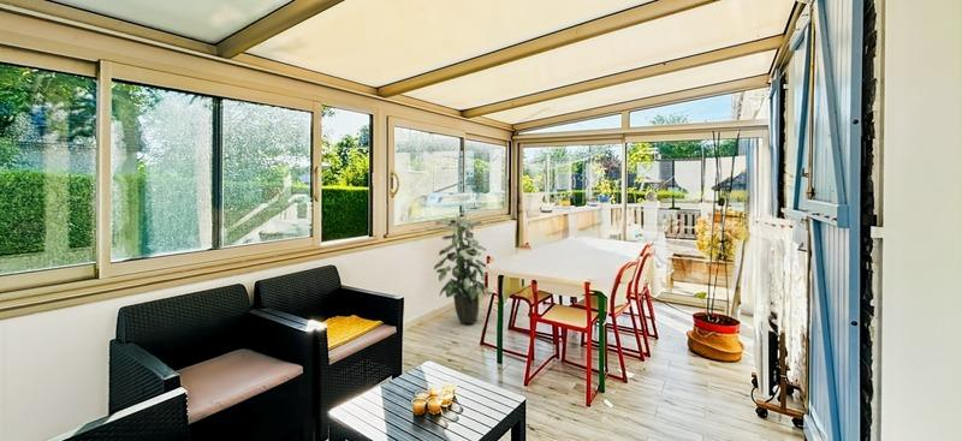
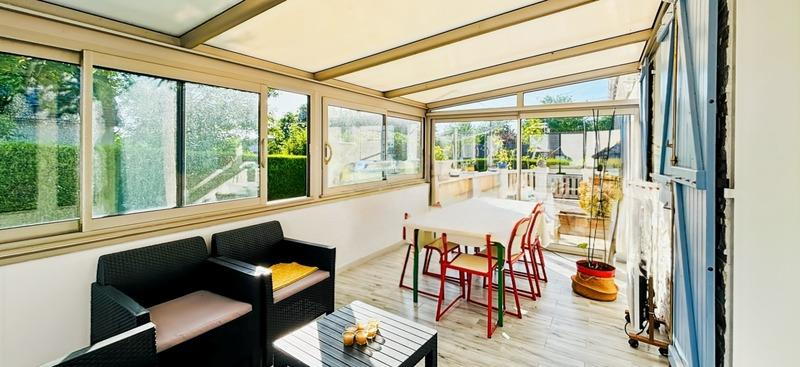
- indoor plant (462, 267)
